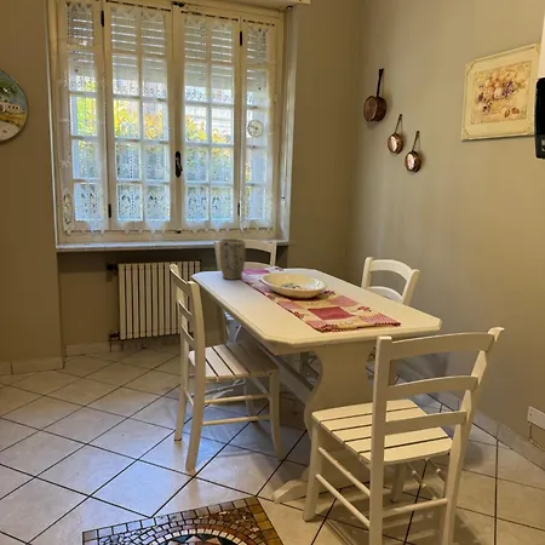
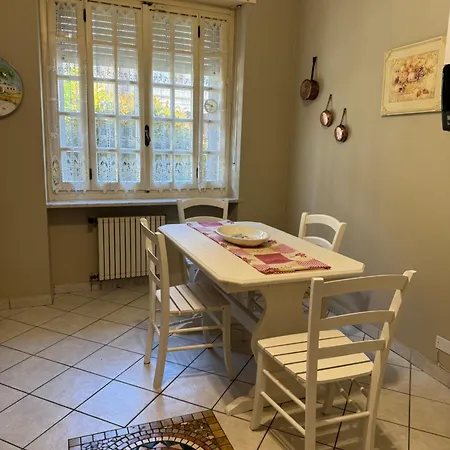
- plant pot (231, 258)
